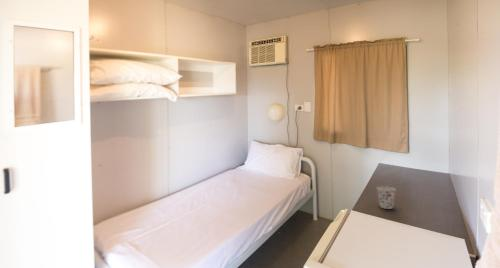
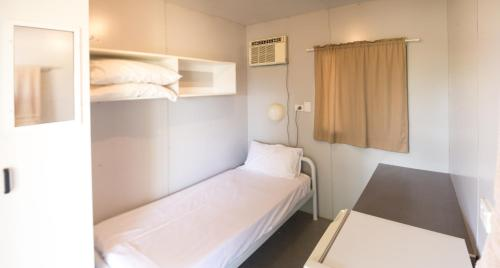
- cup (386, 197)
